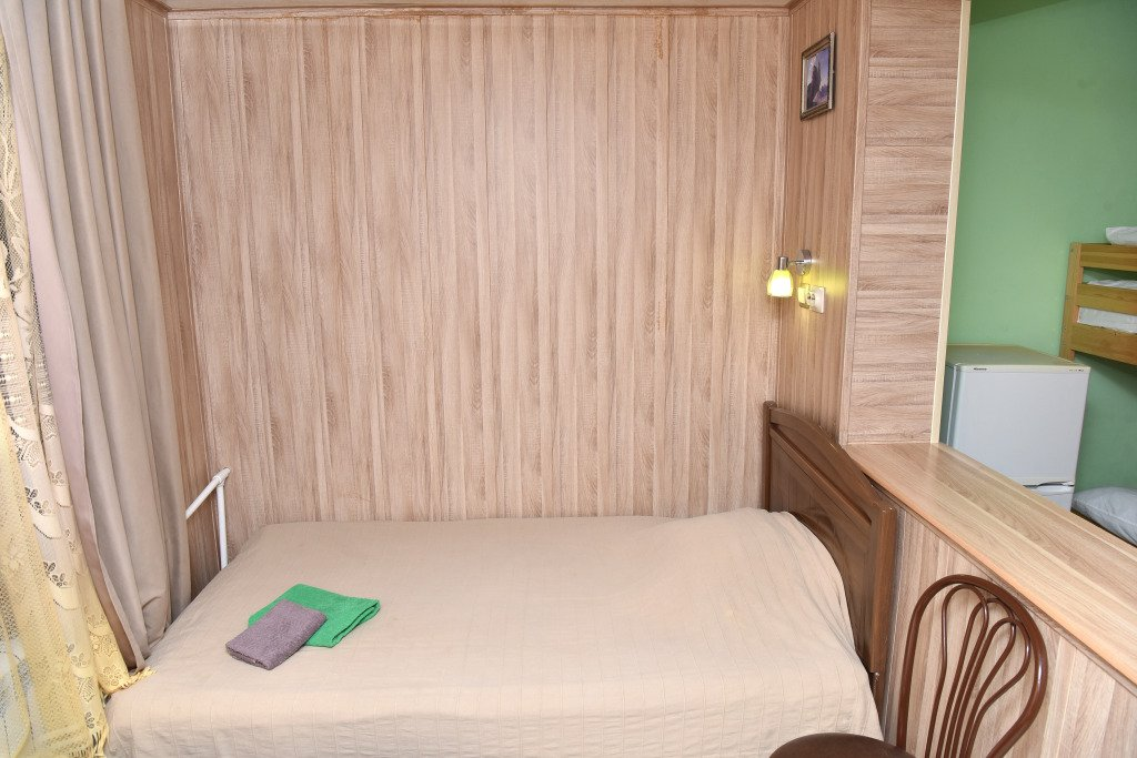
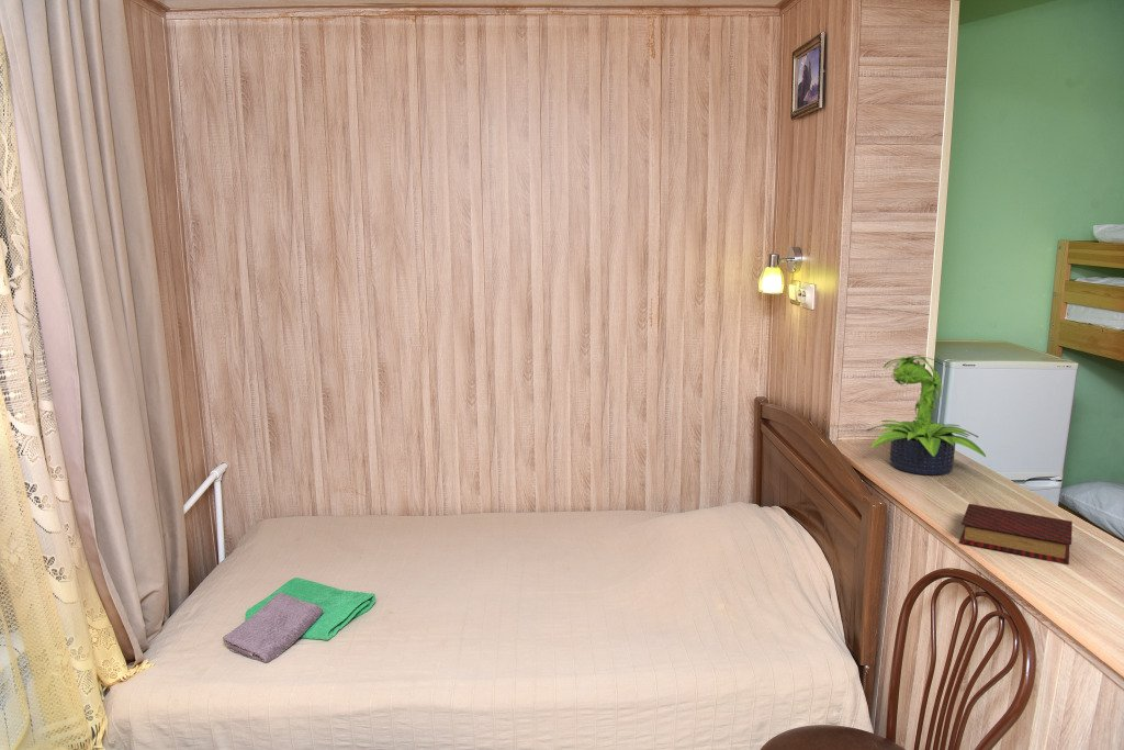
+ book (1015, 530)
+ potted plant (925, 411)
